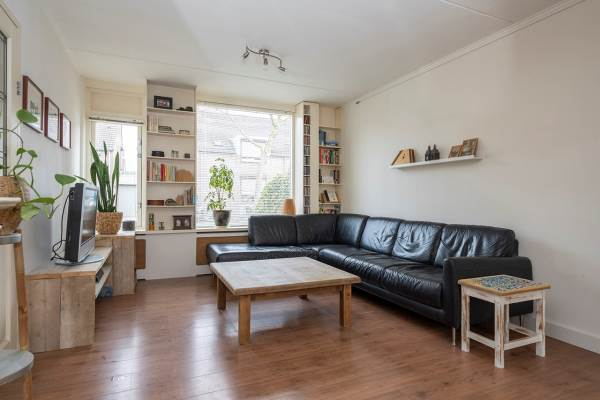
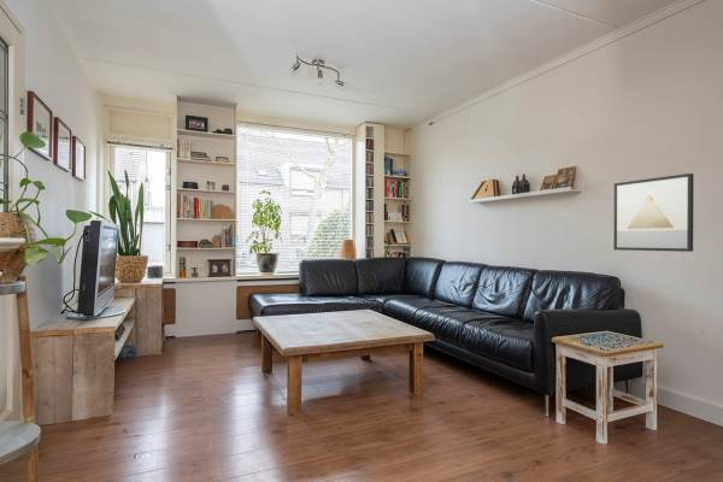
+ wall art (649, 214)
